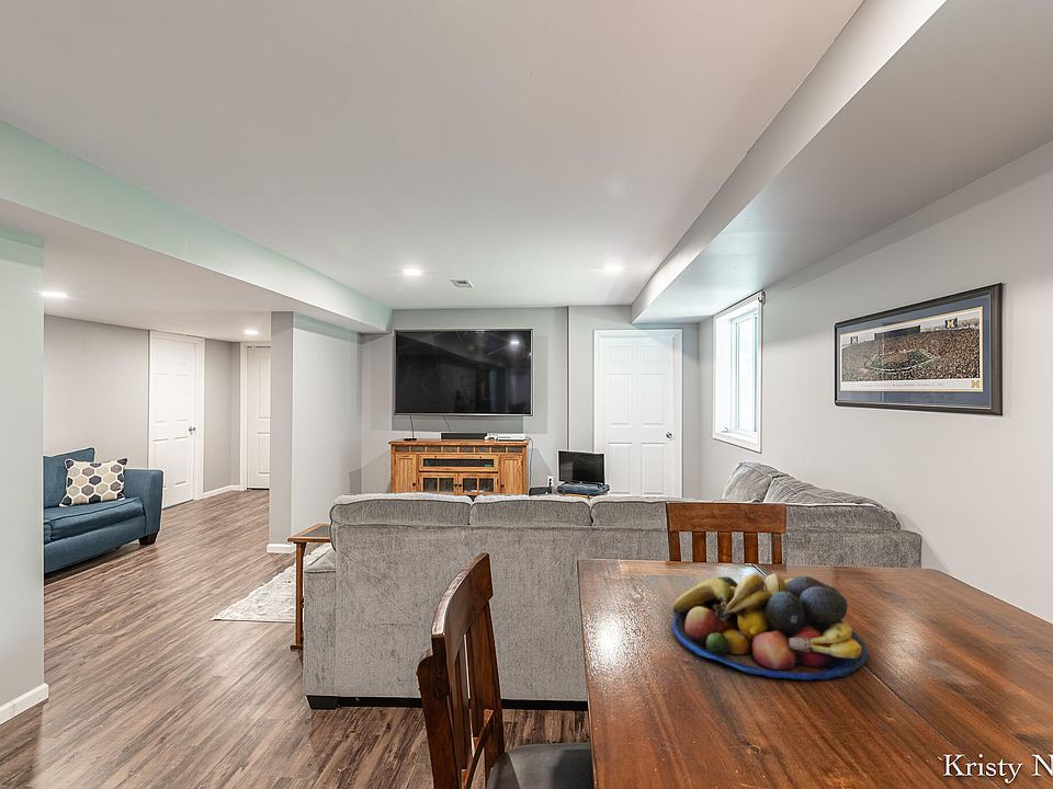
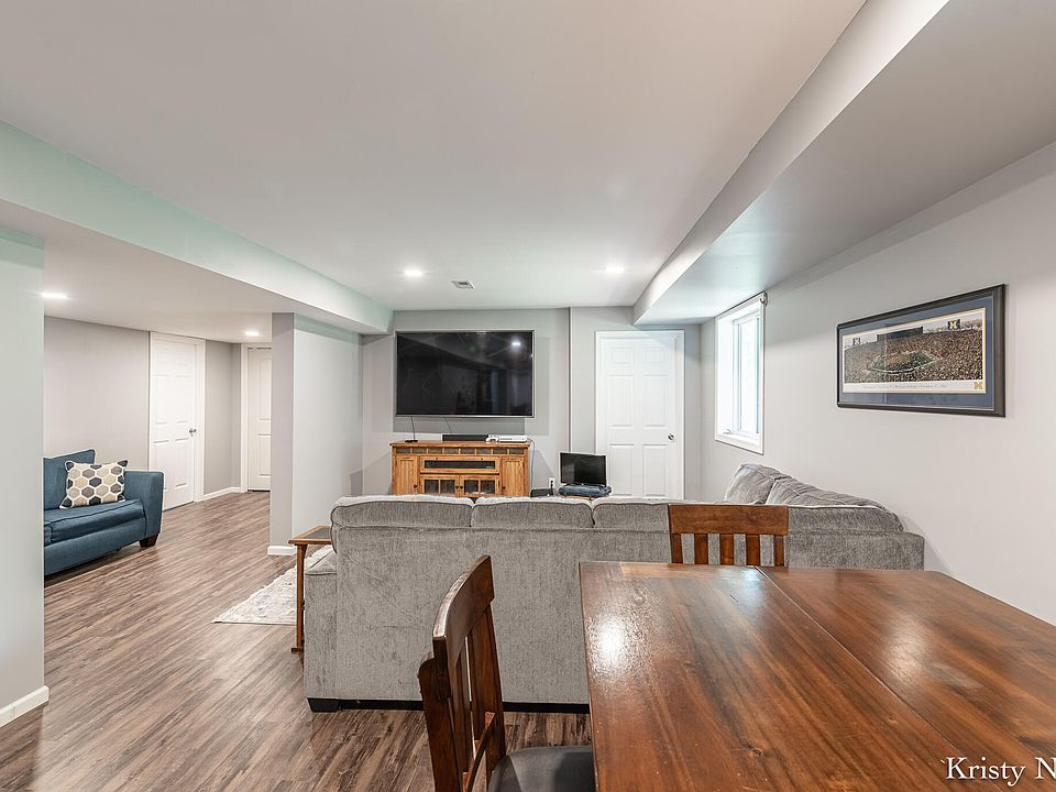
- fruit bowl (762, 605)
